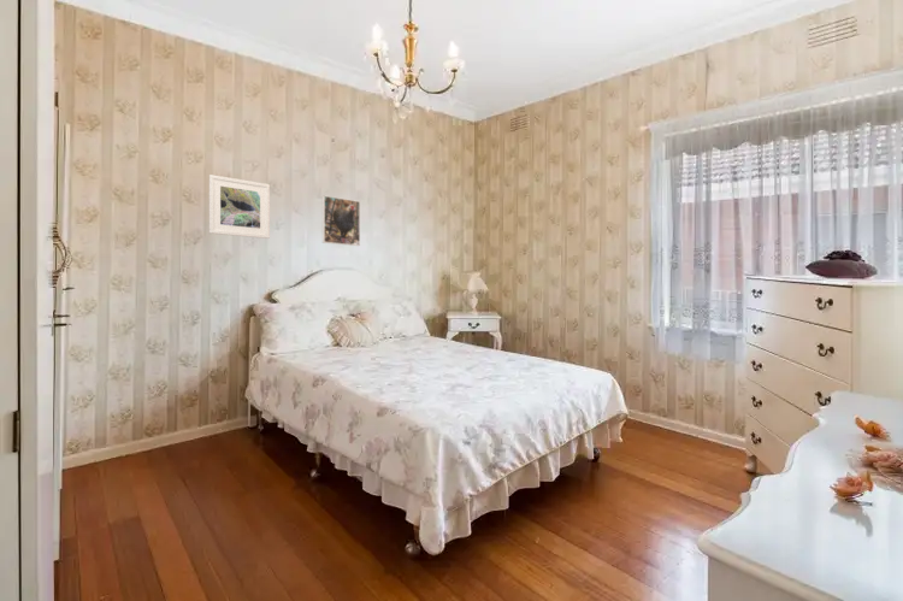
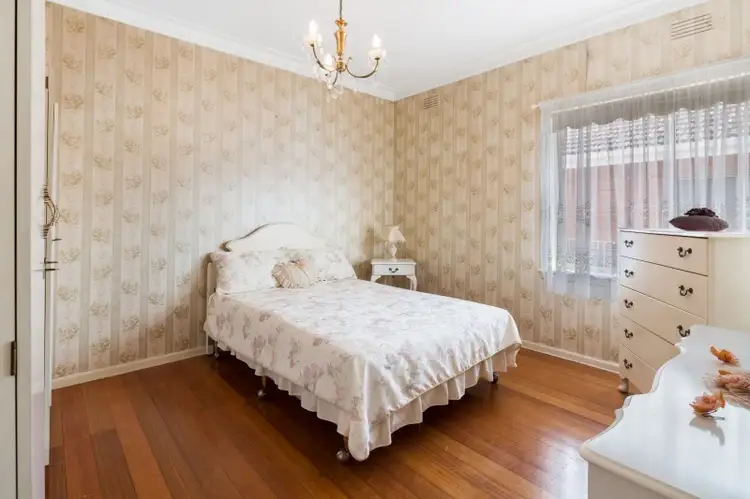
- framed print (341, 220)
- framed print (240, 207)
